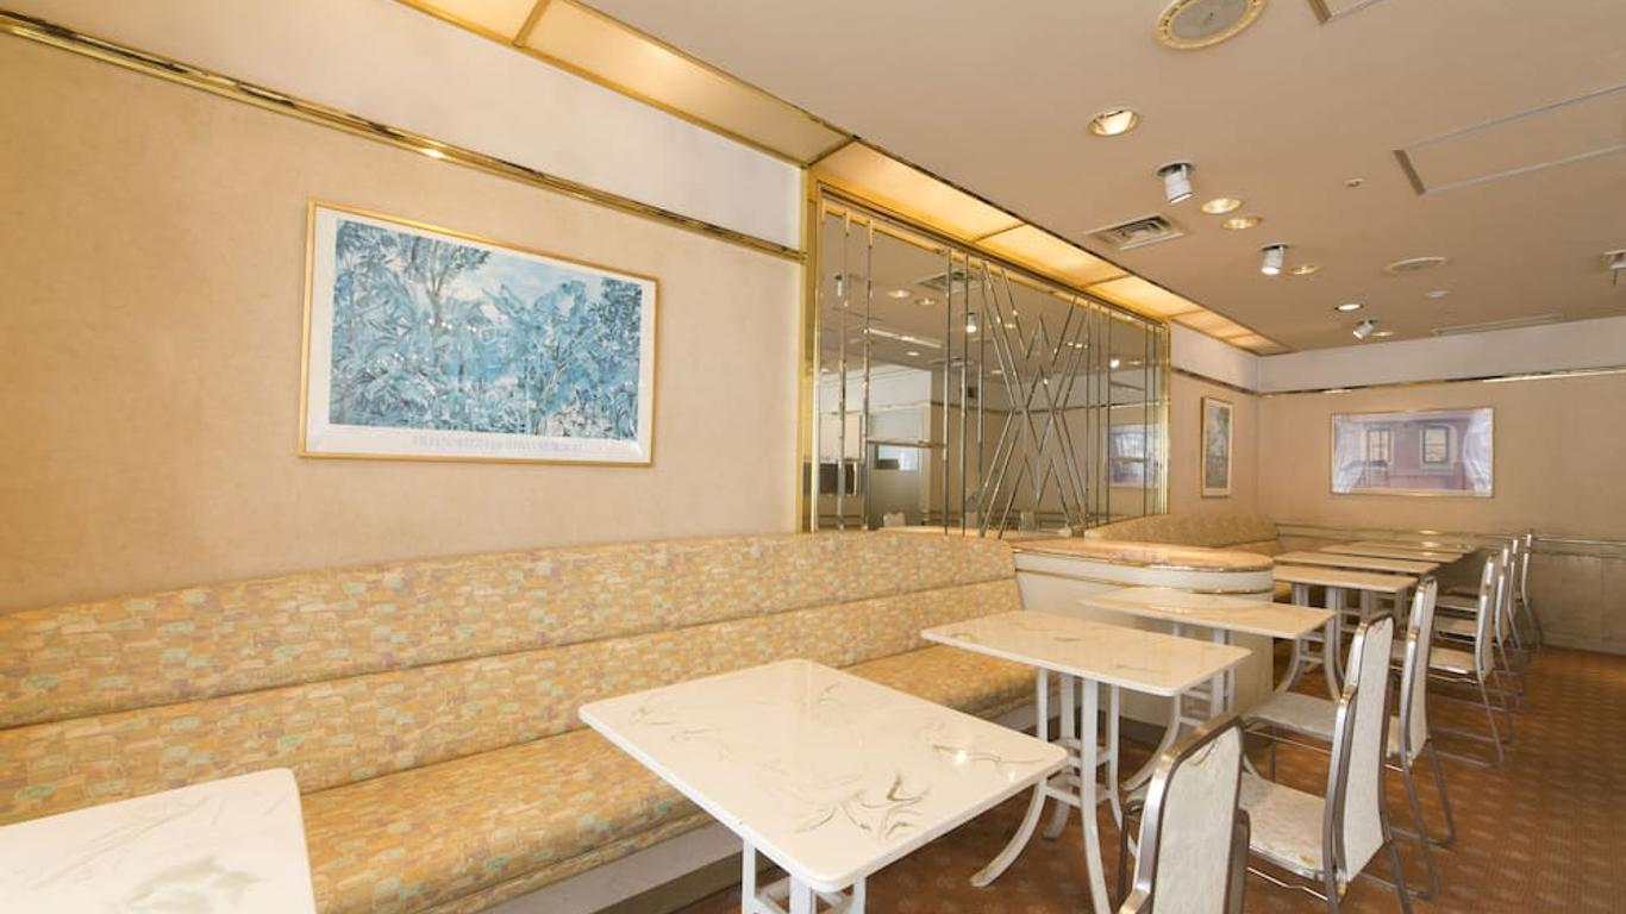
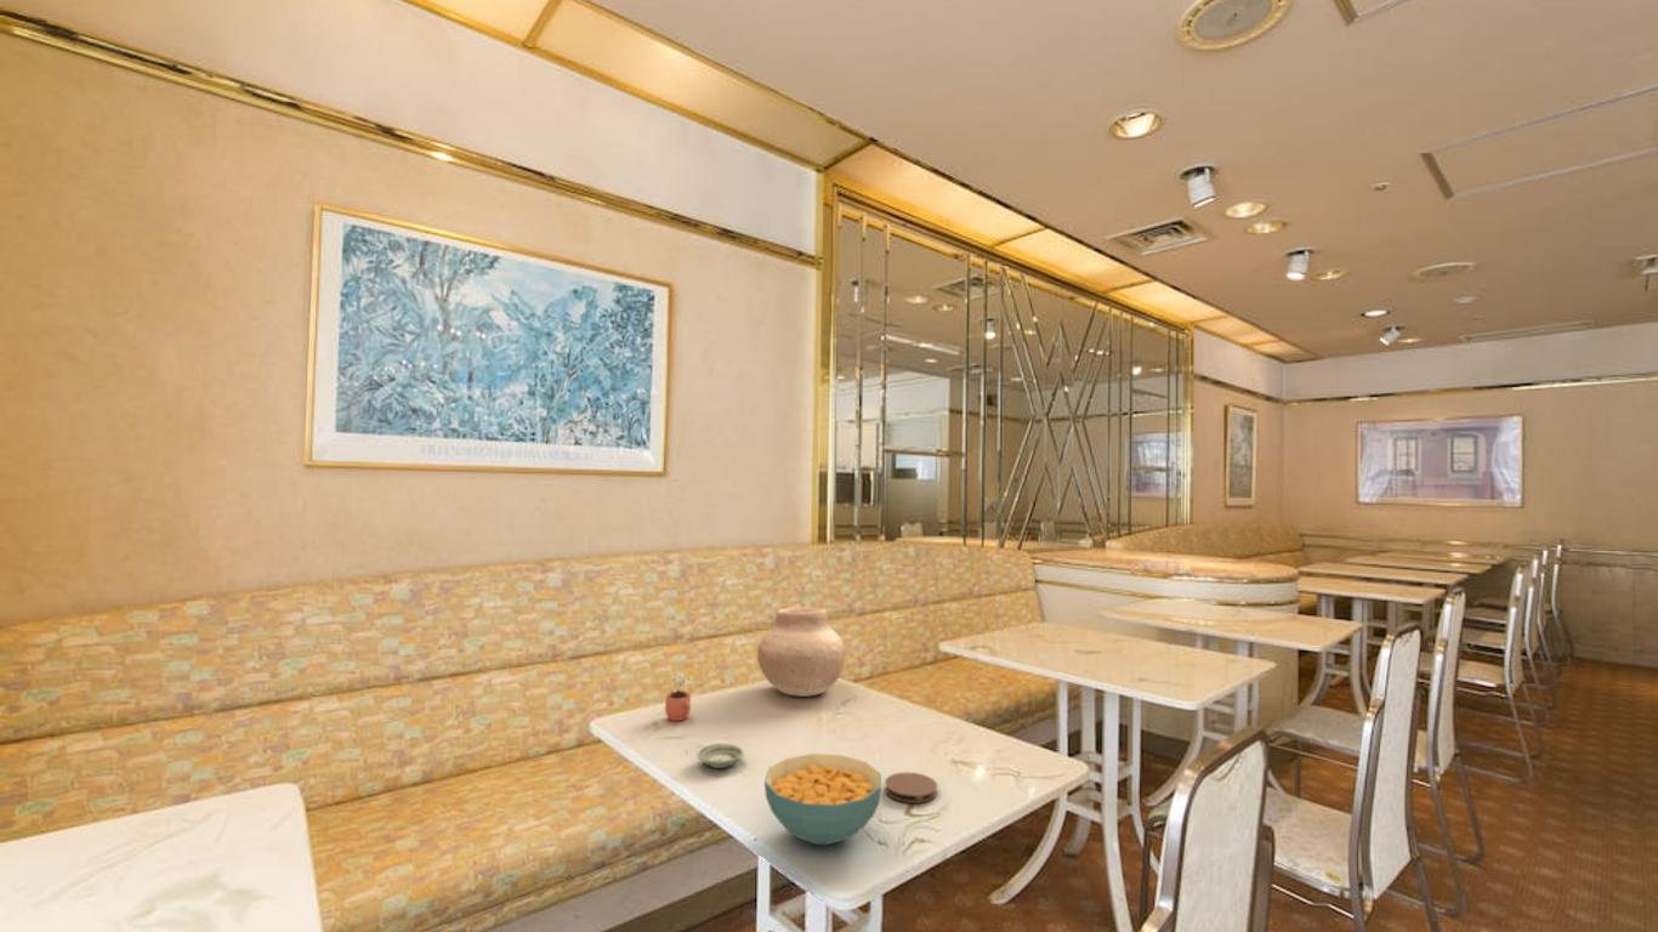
+ vase (802, 649)
+ saucer (720, 757)
+ coaster (910, 786)
+ cereal bowl (823, 806)
+ cocoa (678, 697)
